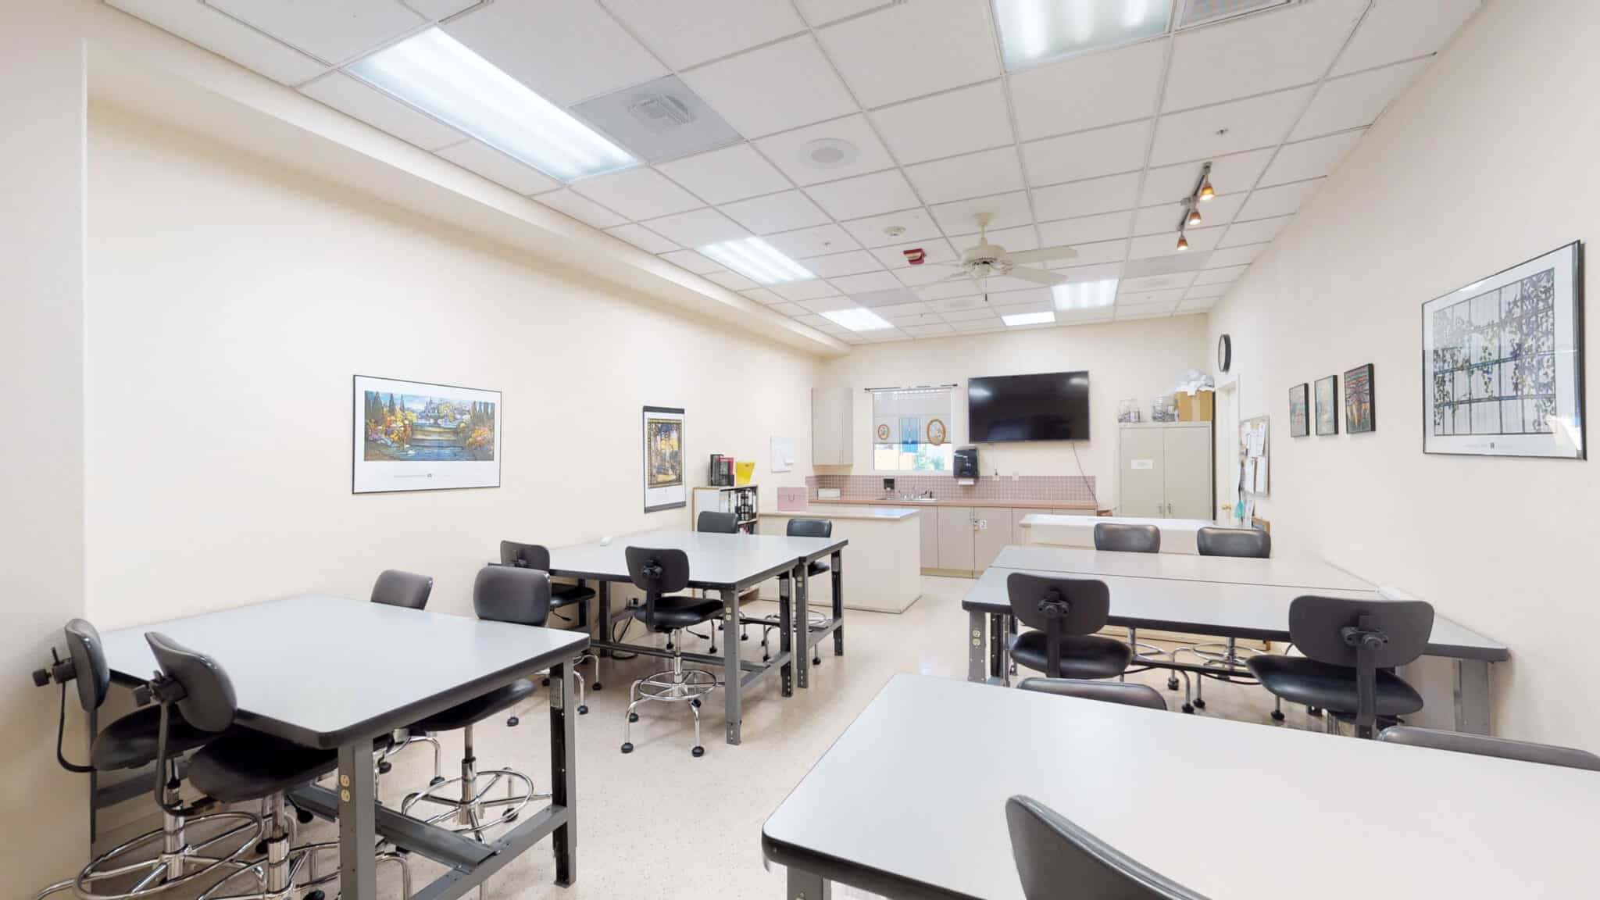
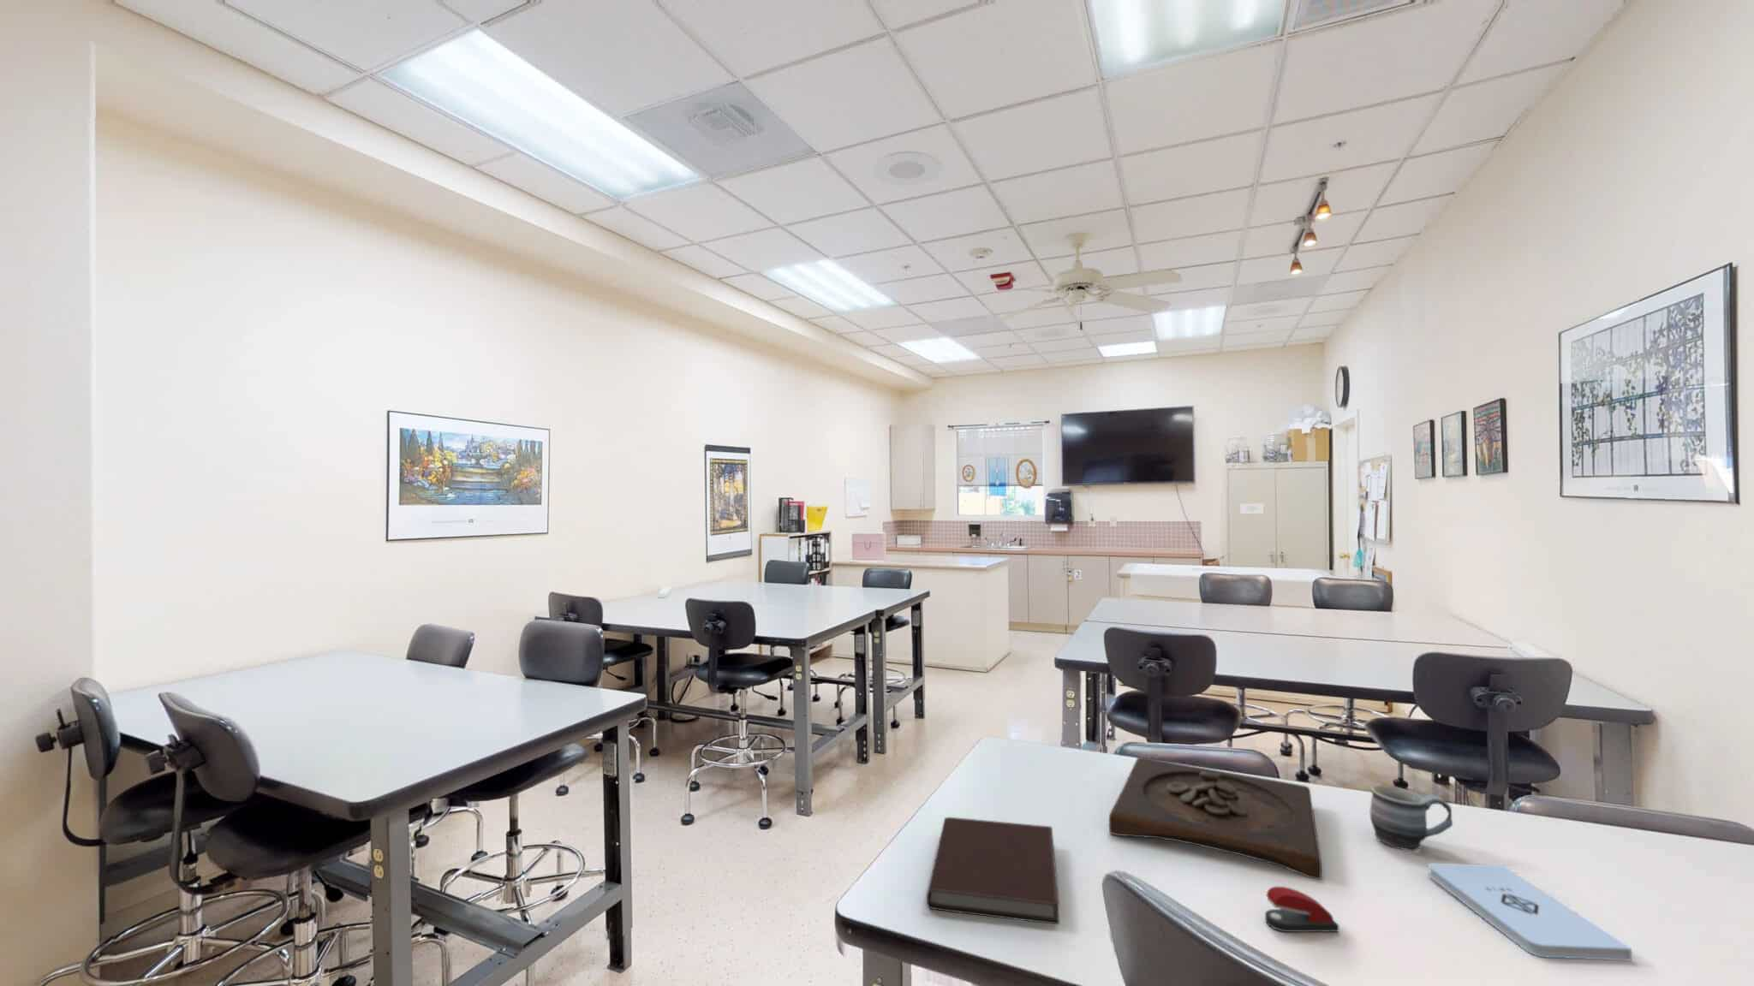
+ mug (1408, 817)
+ wooden tray (1213, 796)
+ notepad (1517, 907)
+ stapler (1299, 907)
+ notebook (994, 863)
